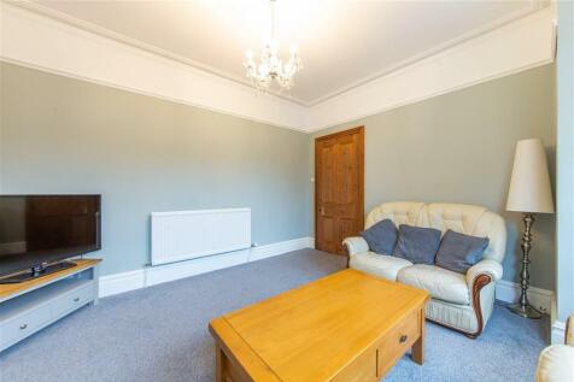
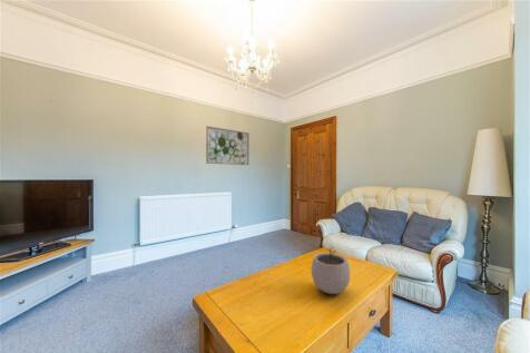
+ wall art (228, 147)
+ plant pot (330, 267)
